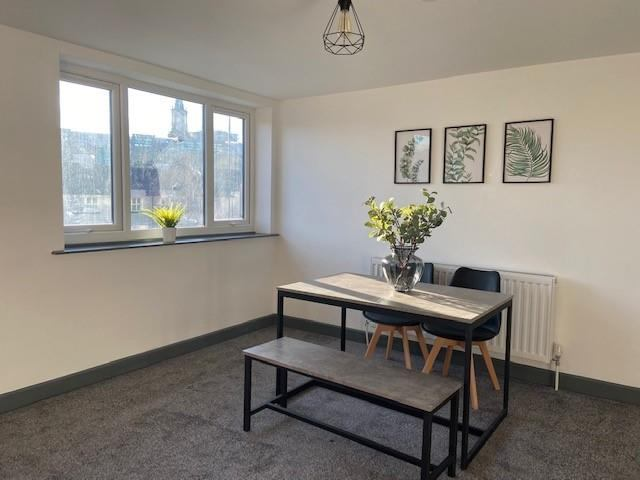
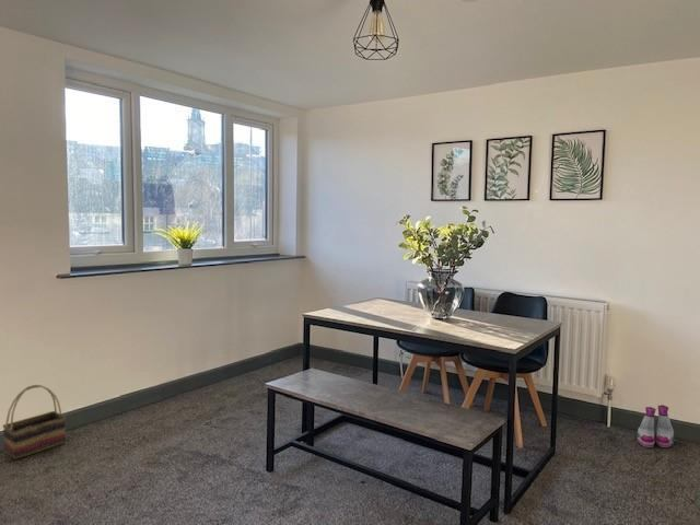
+ basket (34, 417)
+ boots (657, 423)
